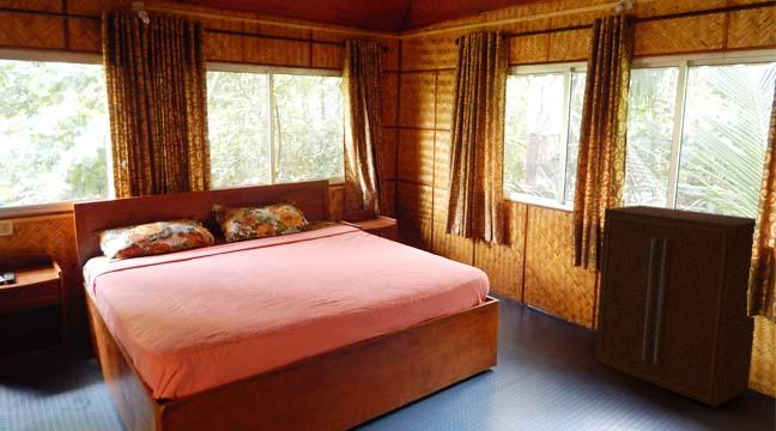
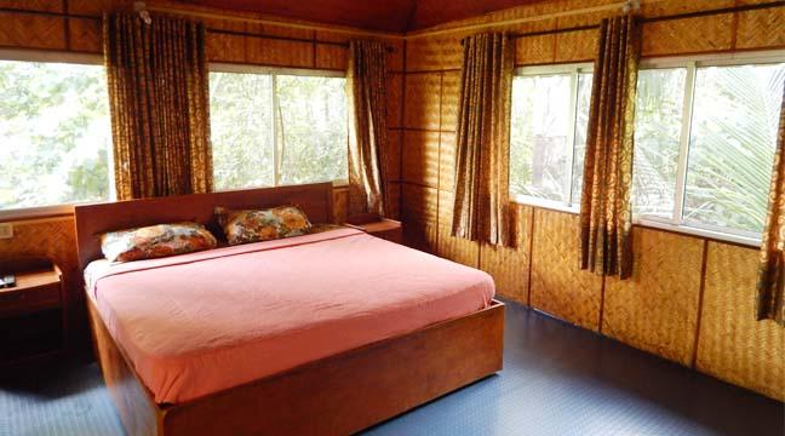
- cabinet (672, 296)
